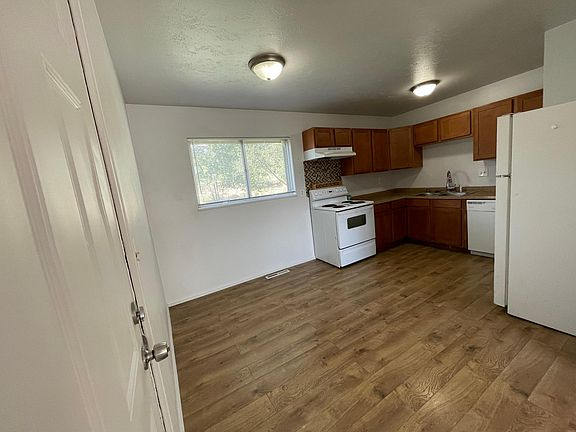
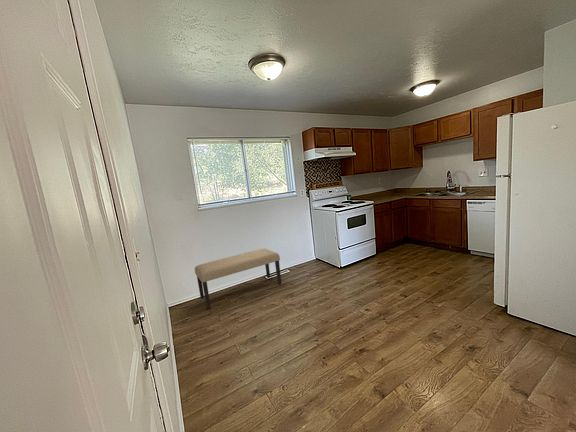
+ bench (239, 271)
